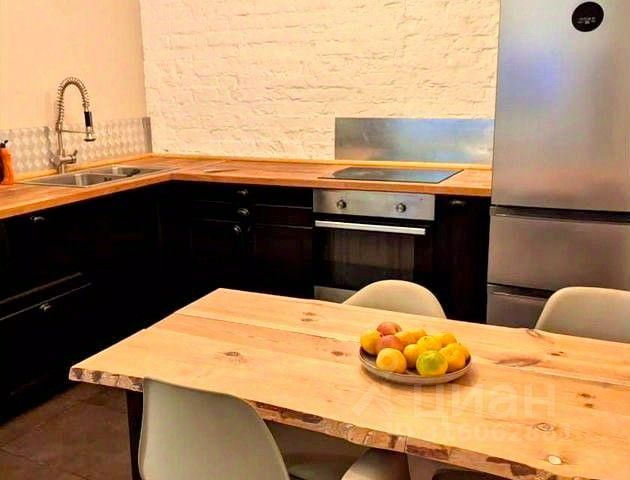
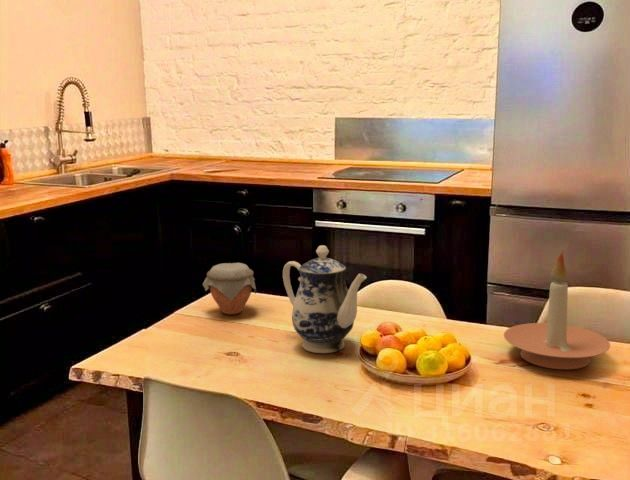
+ jar (231, 289)
+ teapot (322, 296)
+ candle holder (557, 305)
